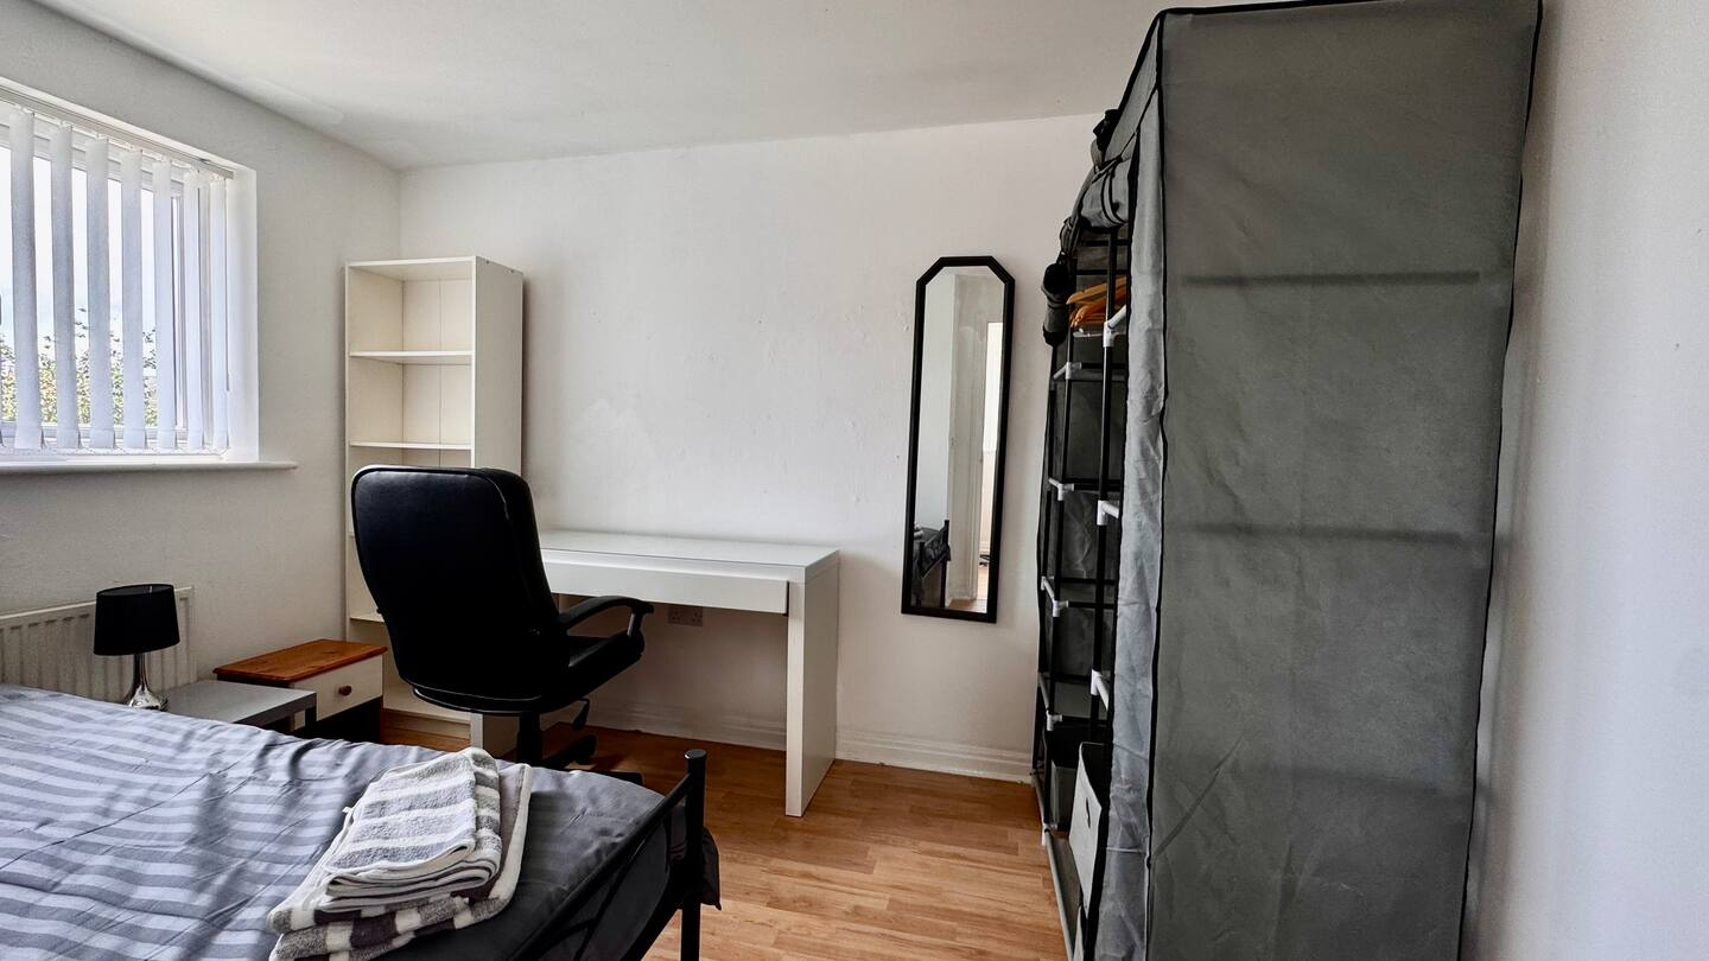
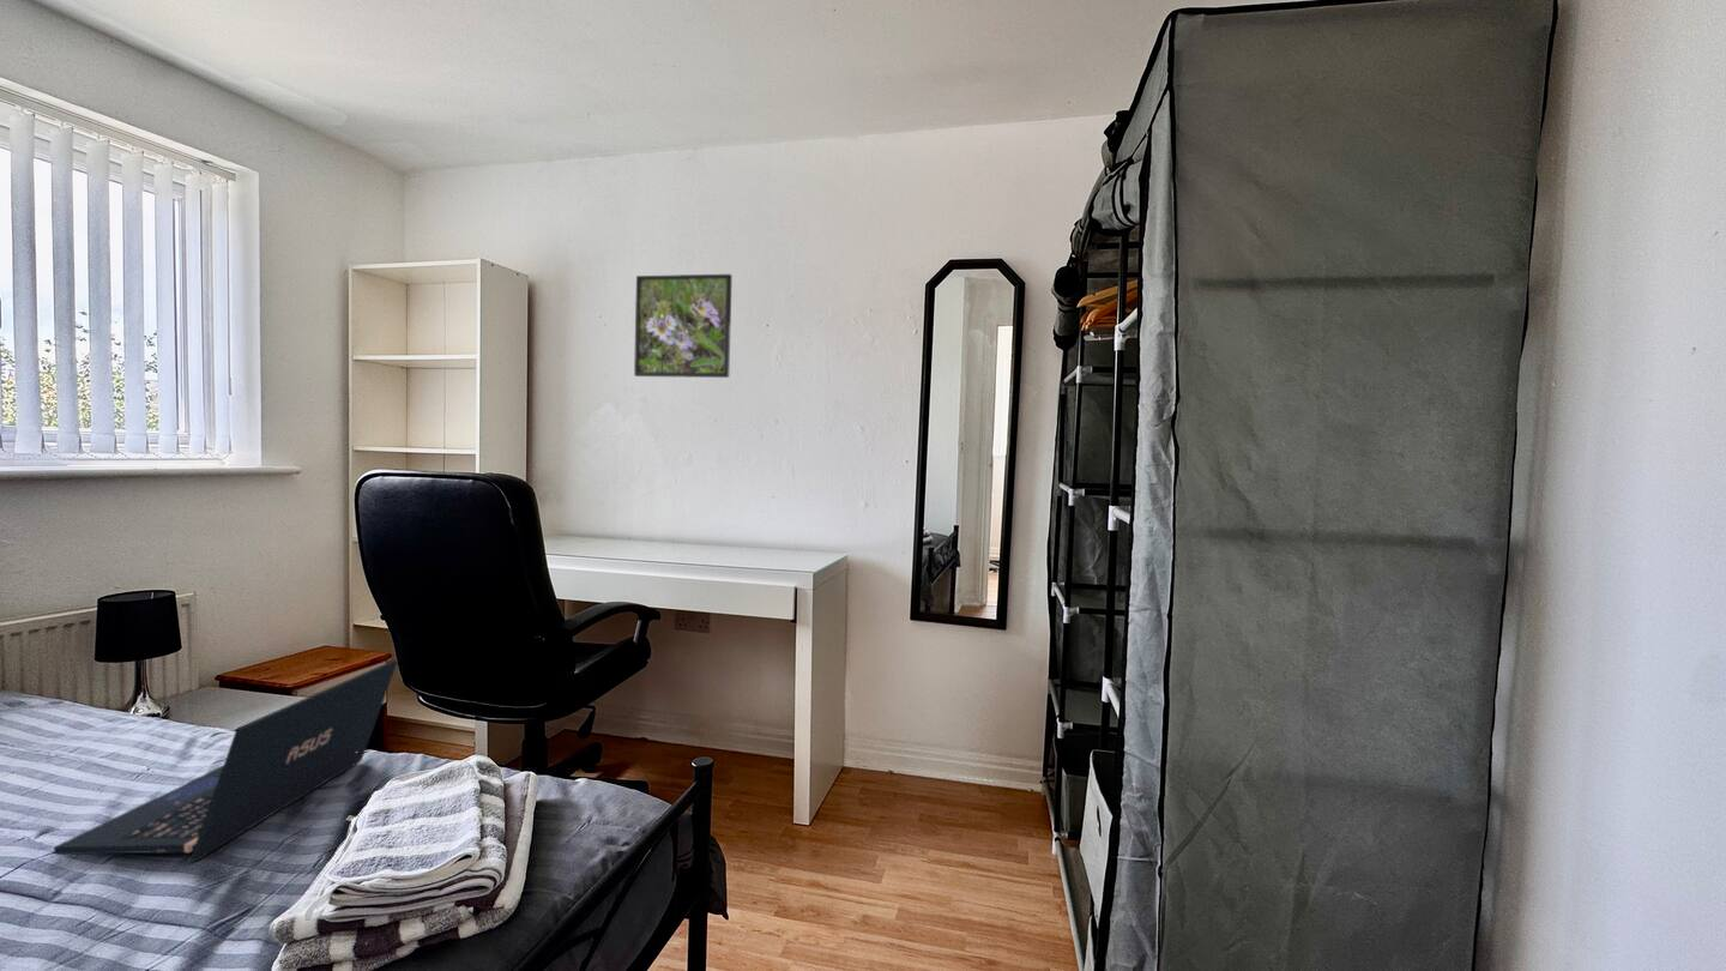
+ laptop (249, 744)
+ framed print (682, 326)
